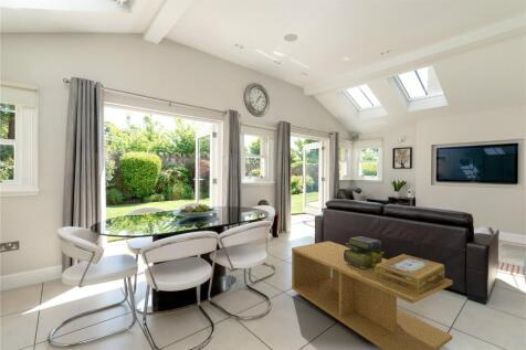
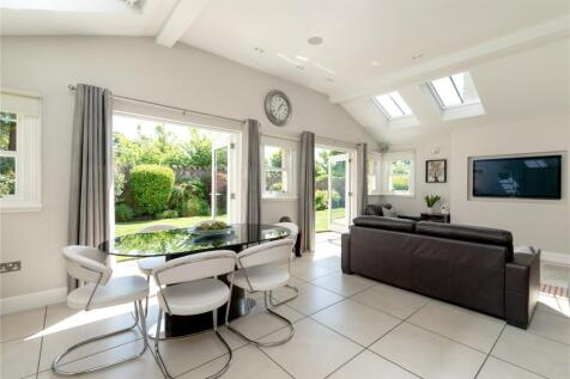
- stack of books (364, 250)
- coffee table (357, 287)
- decorative box (413, 272)
